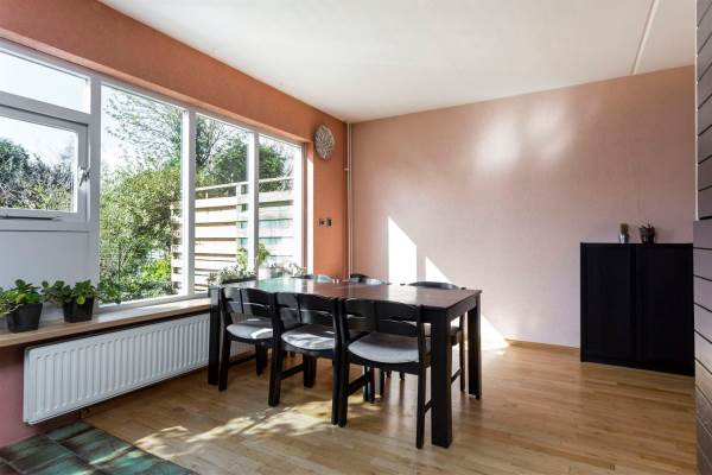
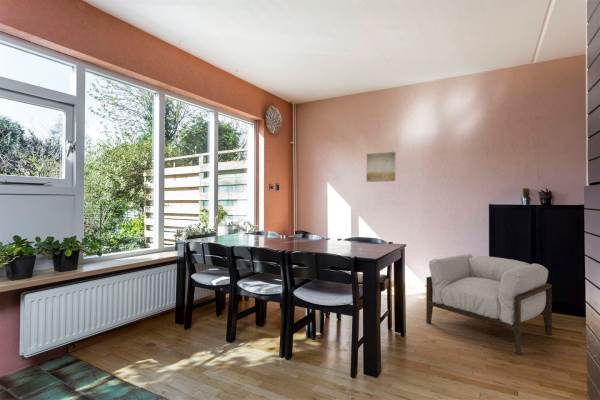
+ armchair (486, 294)
+ wall art (380, 167)
